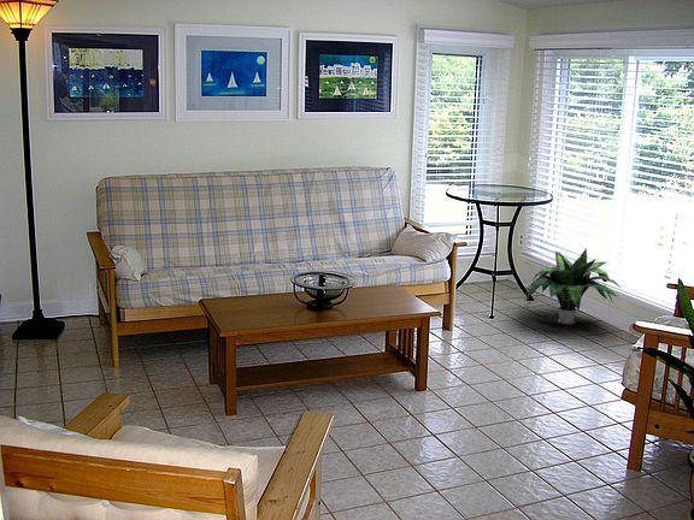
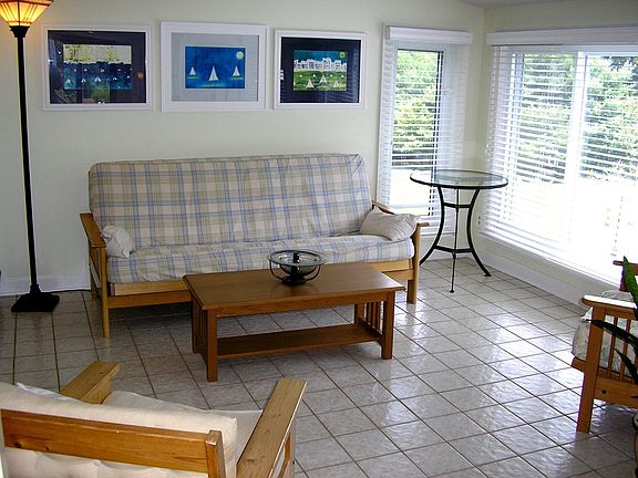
- potted plant (570, 285)
